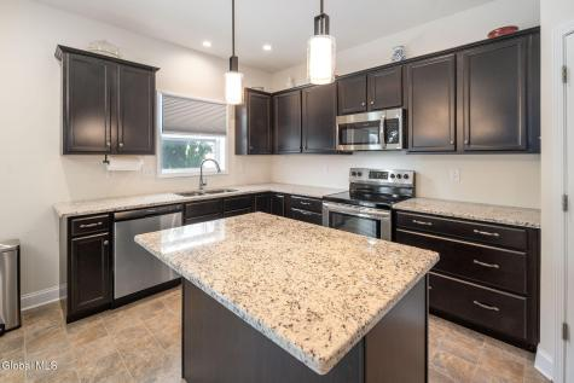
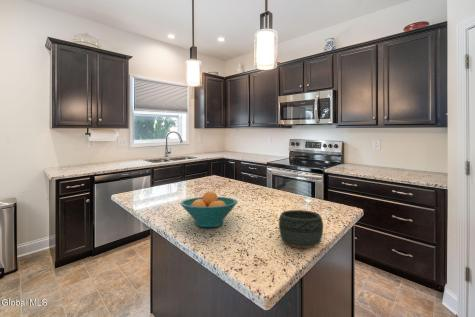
+ bowl (300, 228)
+ fruit bowl (209, 207)
